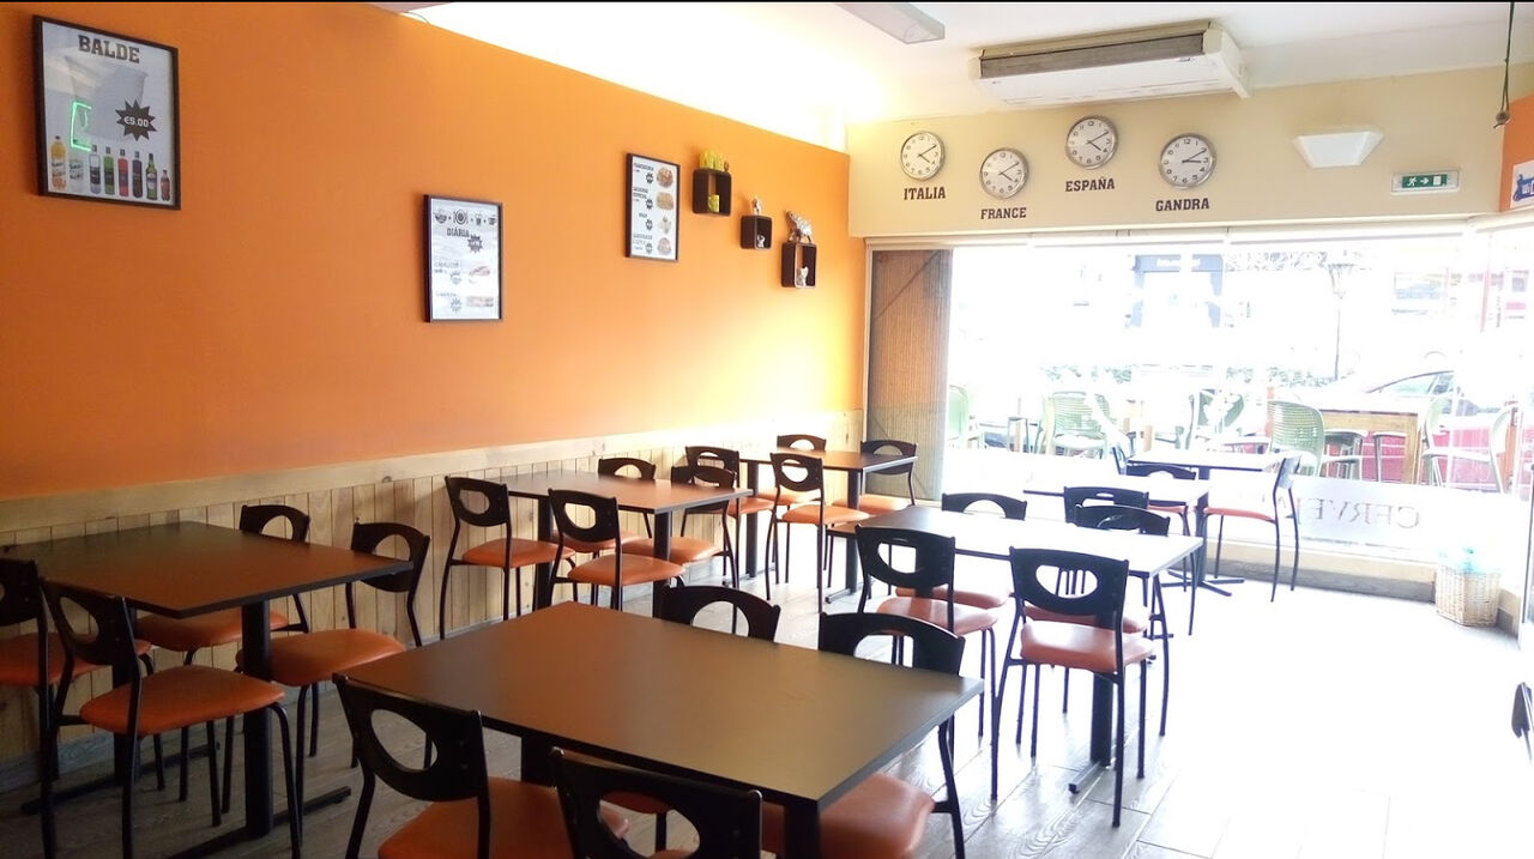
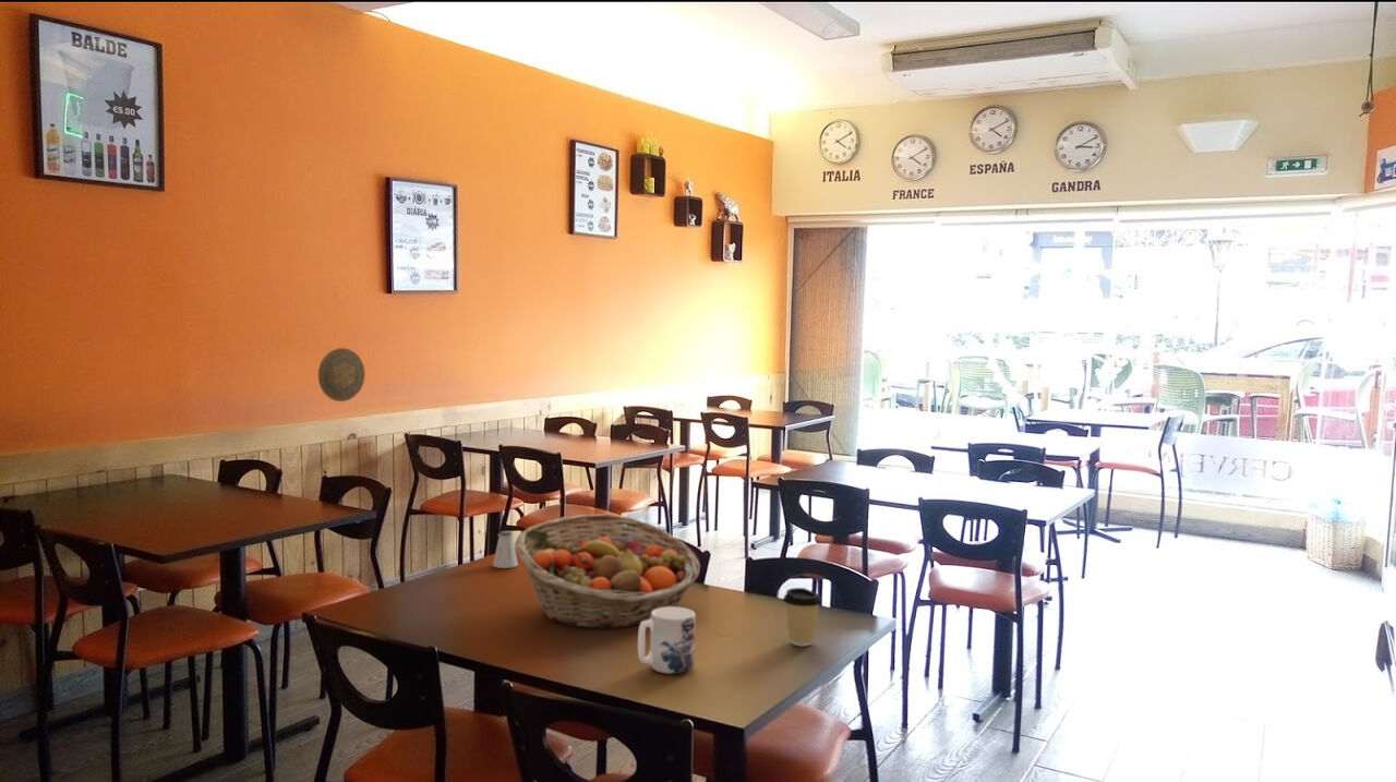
+ mug (669, 641)
+ coffee cup (802, 617)
+ saltshaker (505, 549)
+ decorative plate (342, 374)
+ fruit basket (609, 568)
